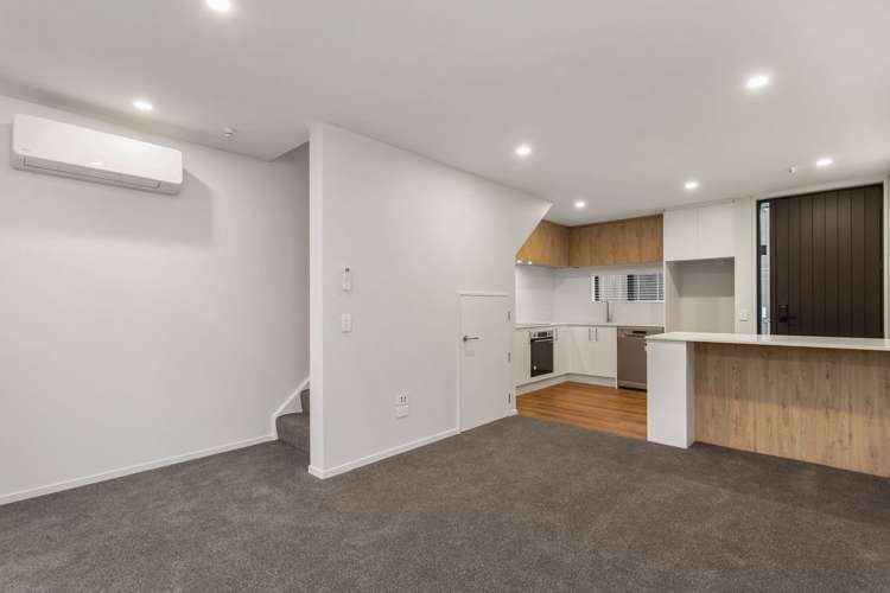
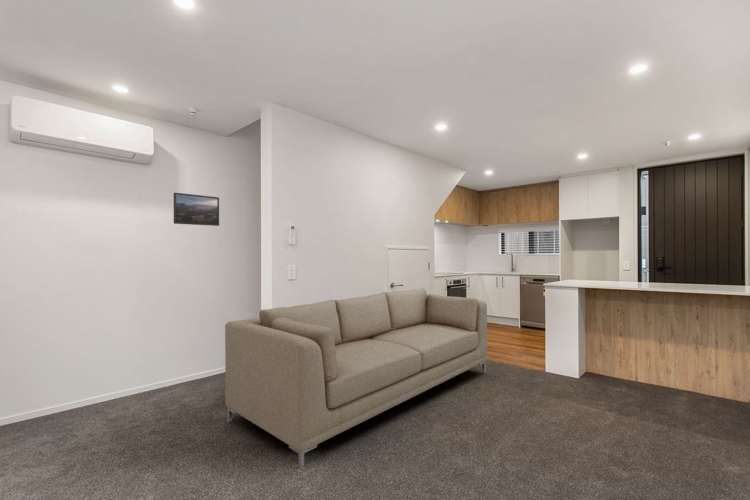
+ sofa (379, 345)
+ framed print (197, 209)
